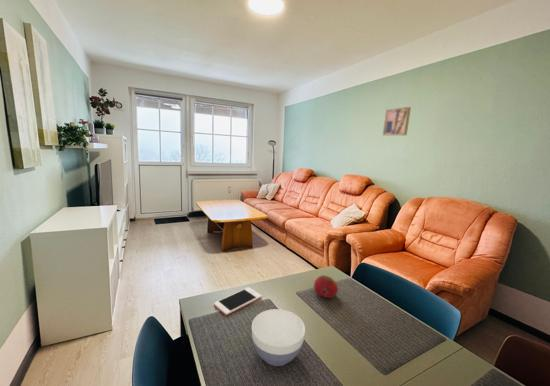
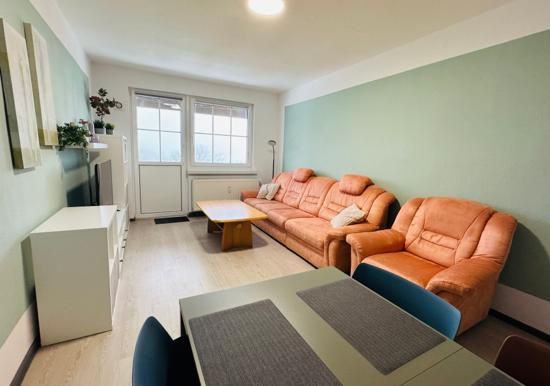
- bowl (277, 339)
- wall art (395, 122)
- cell phone (238, 300)
- fruit (325, 285)
